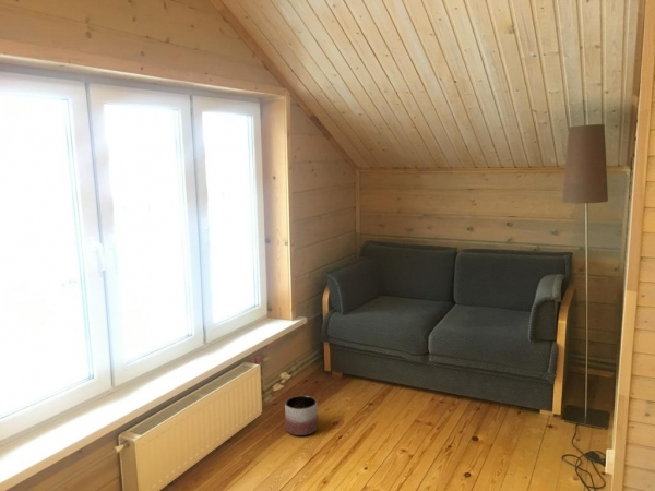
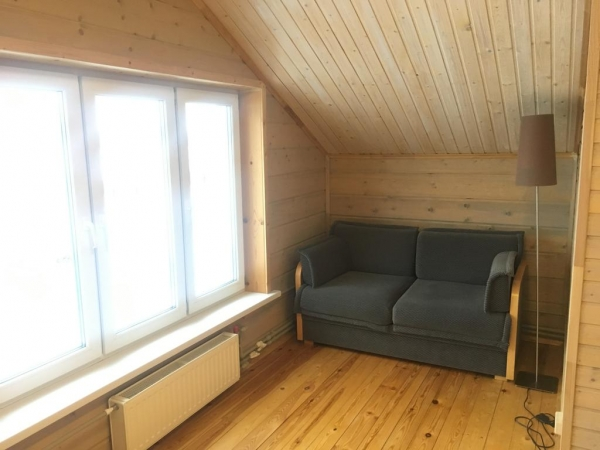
- planter (301, 415)
